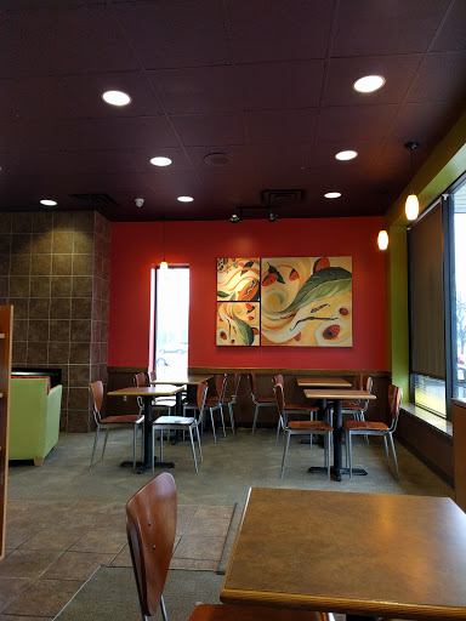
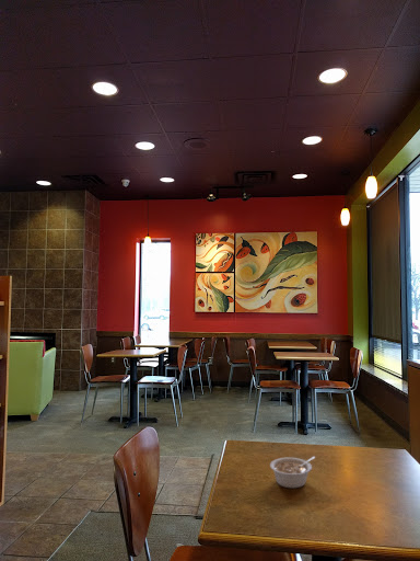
+ legume (291, 471)
